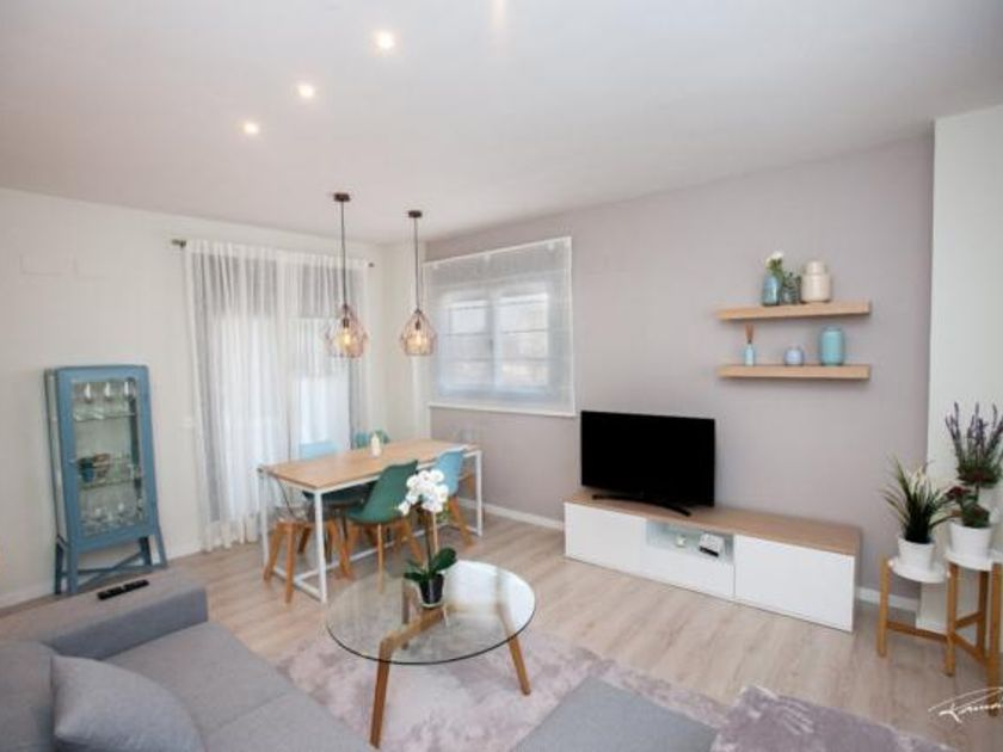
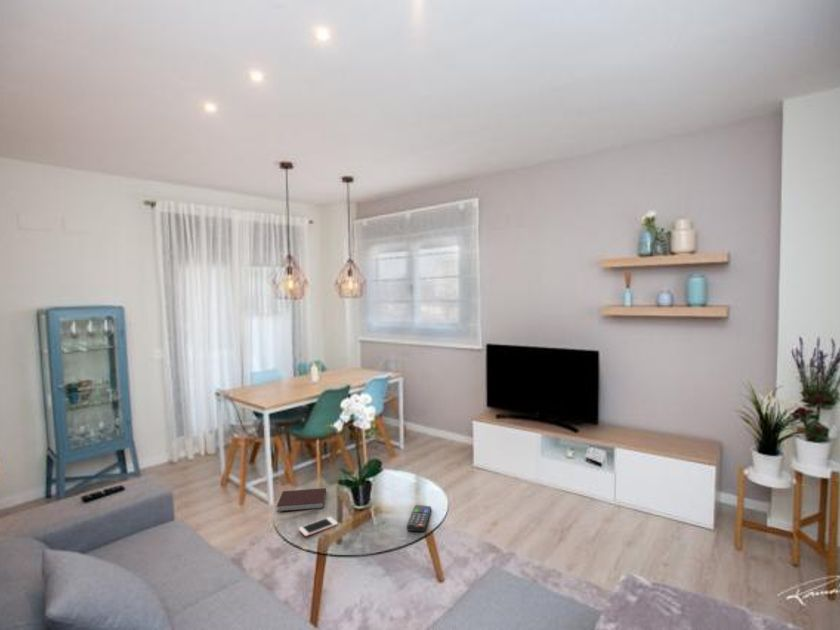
+ notebook (302, 499)
+ cell phone (318, 526)
+ remote control (419, 517)
